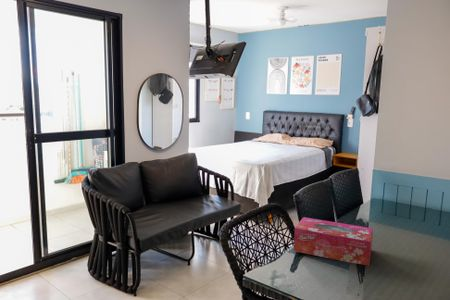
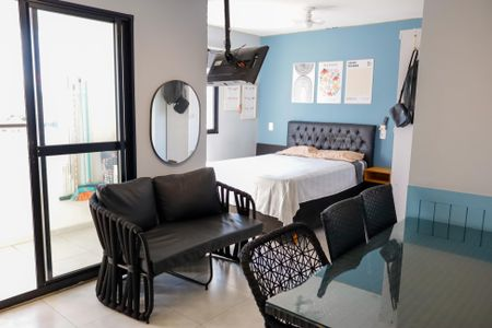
- tissue box (333, 239)
